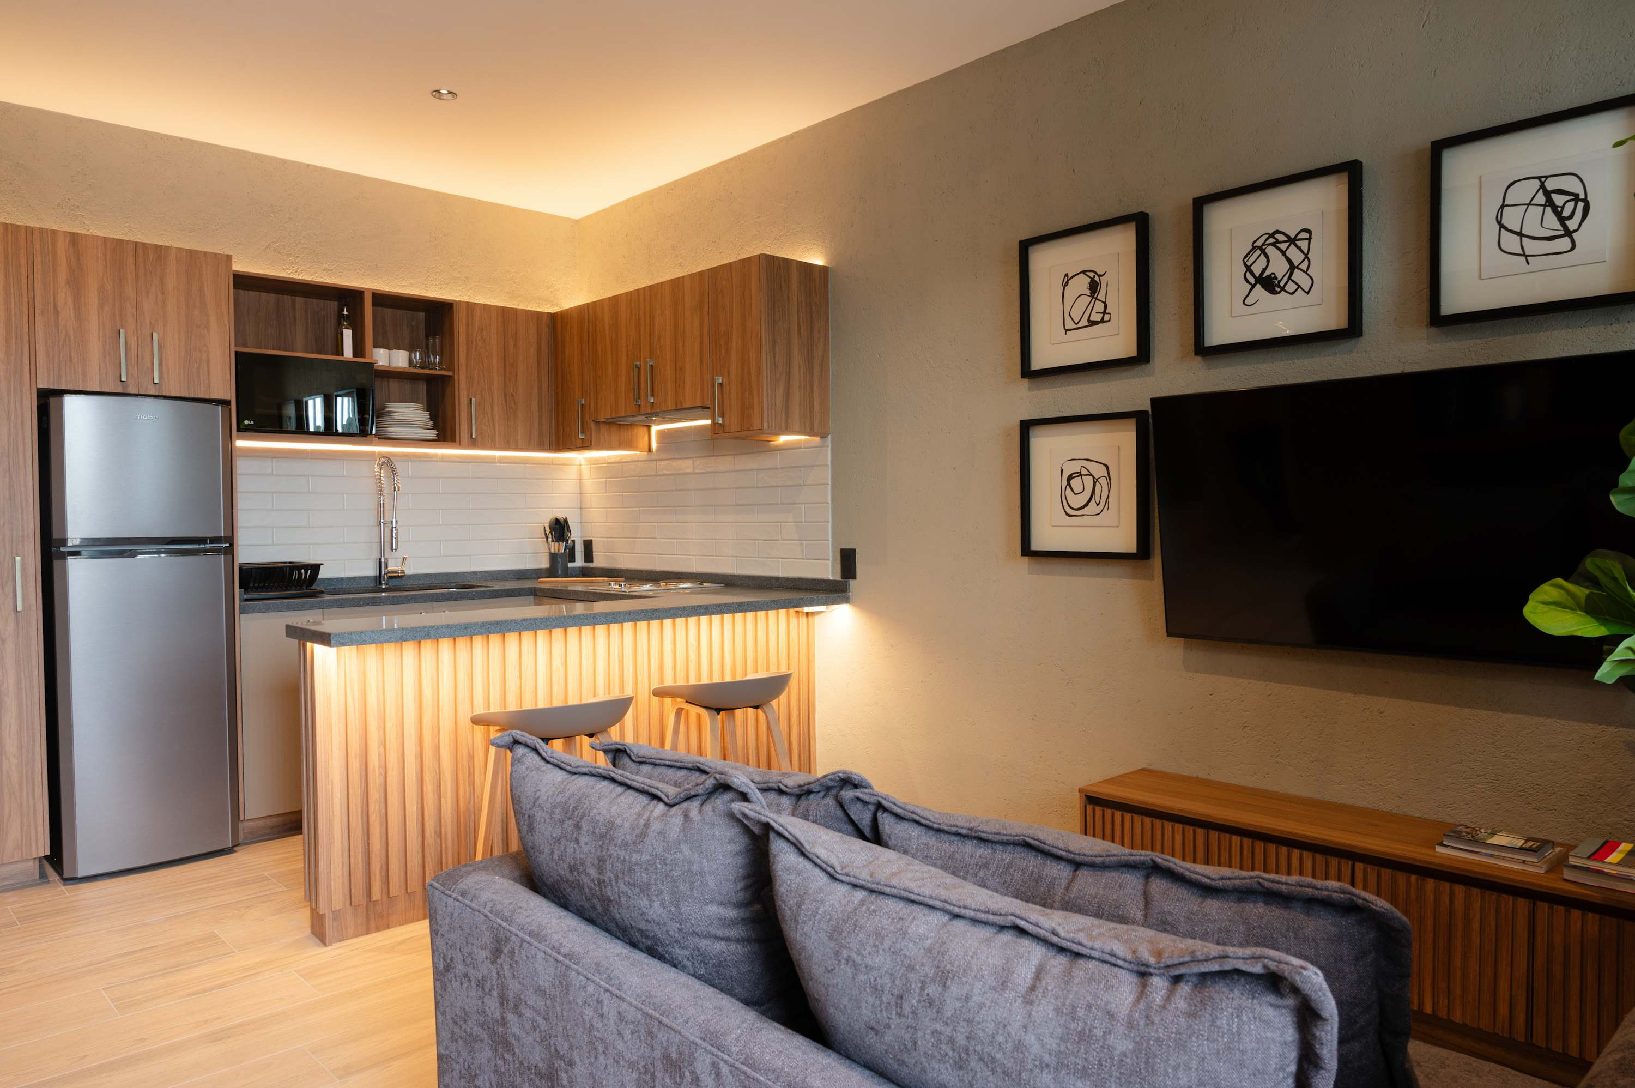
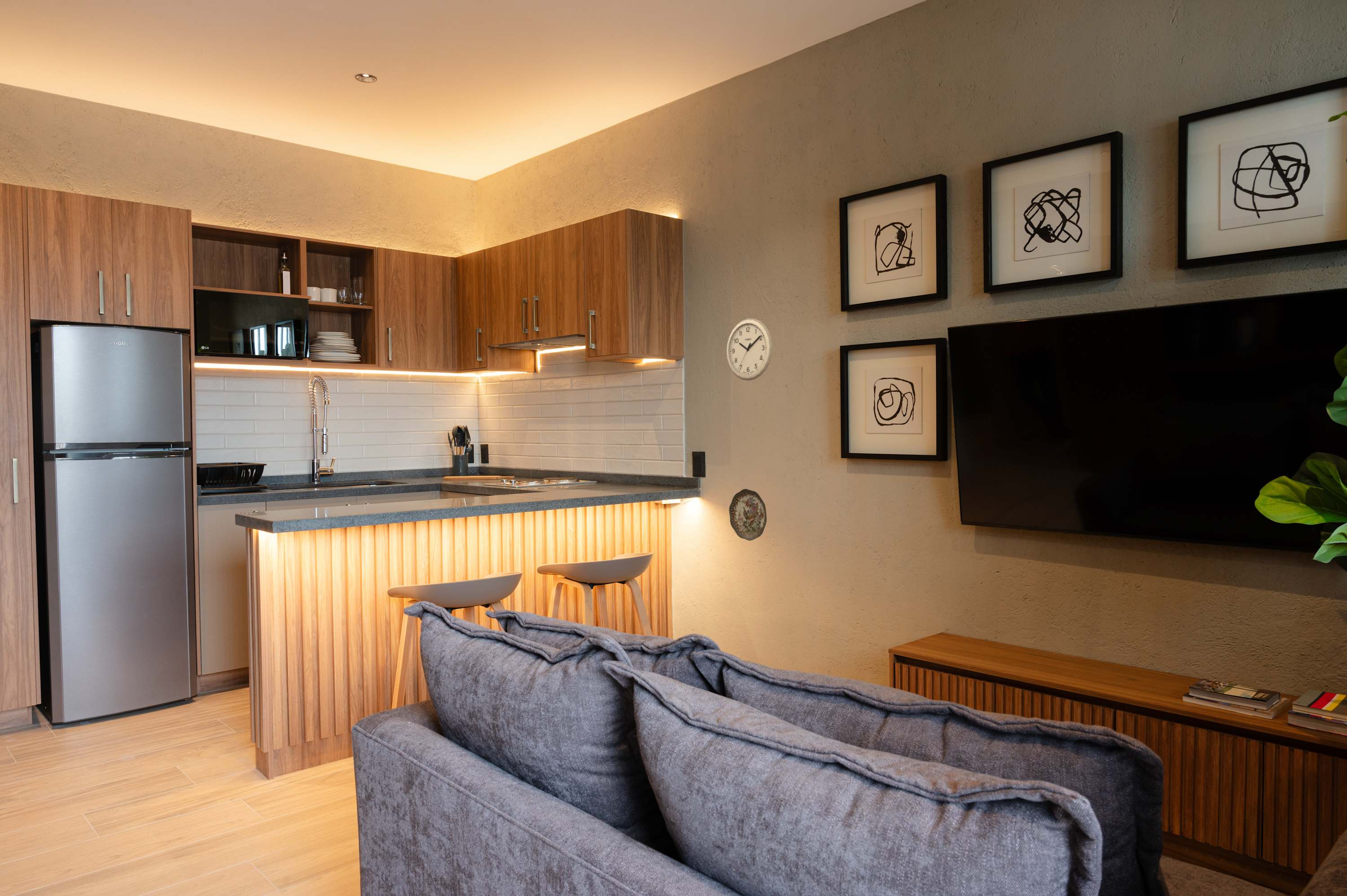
+ wall clock (748, 349)
+ decorative plate (749, 514)
